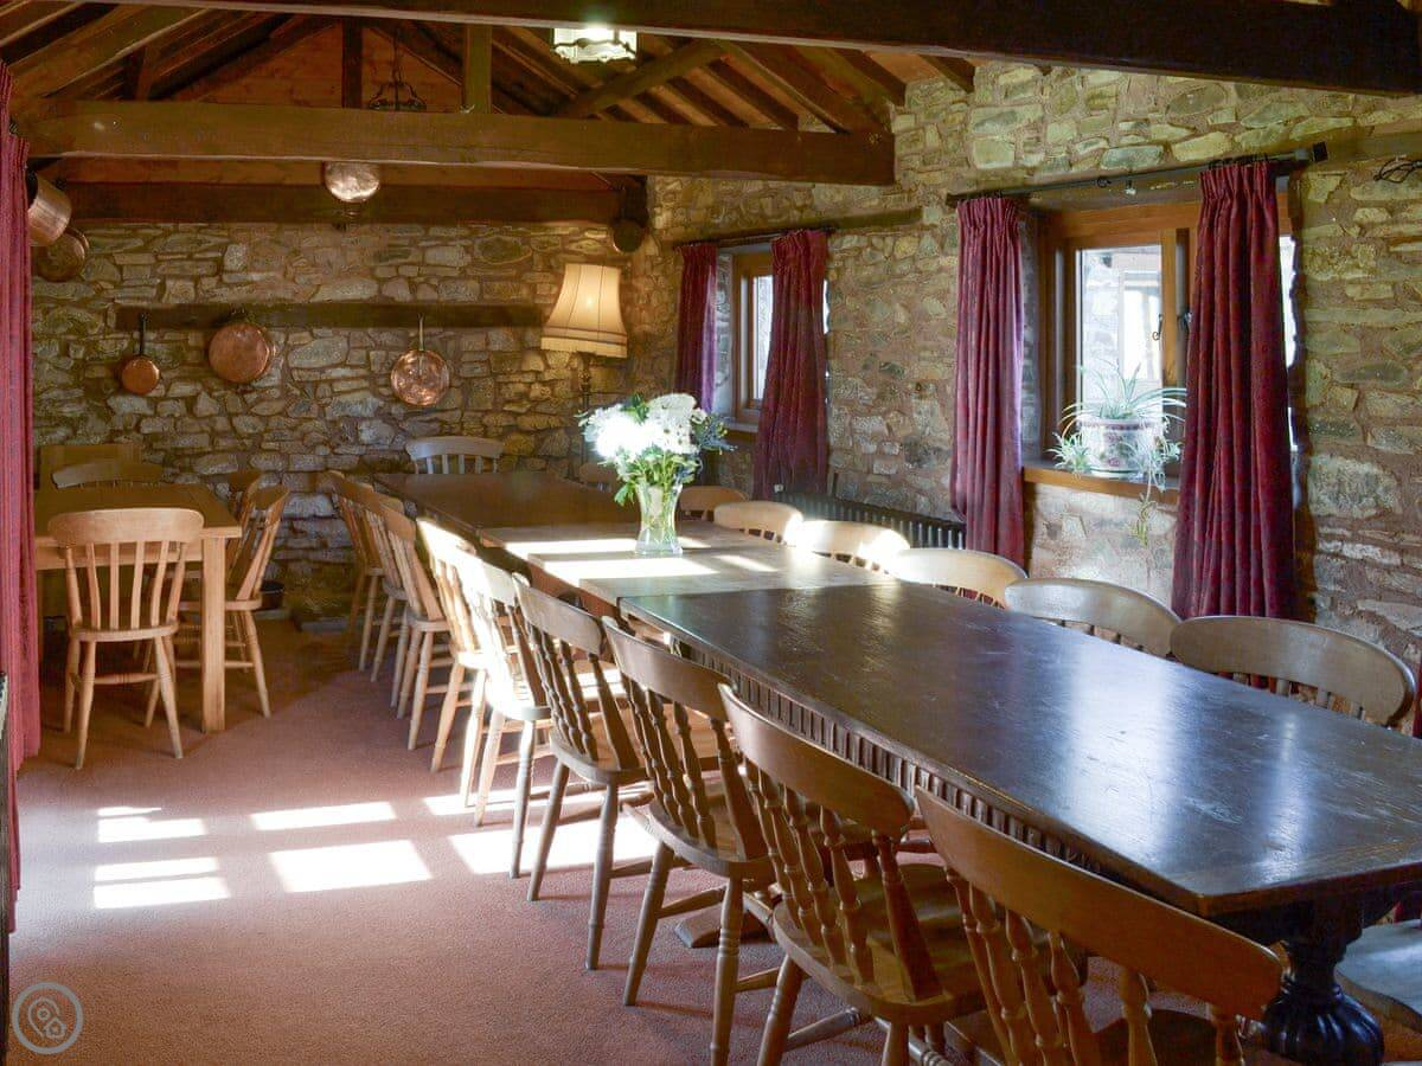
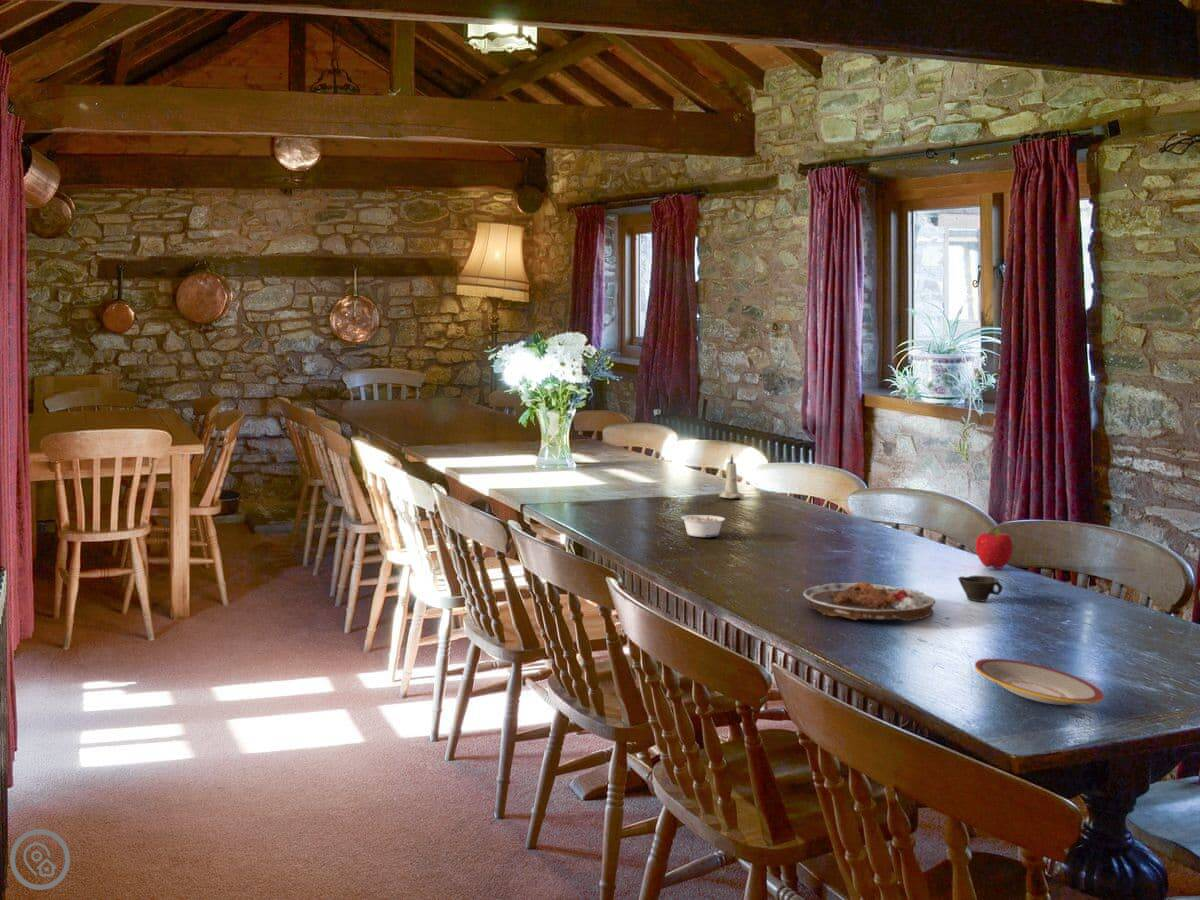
+ plate (868, 597)
+ plate (1035, 685)
+ legume (703, 525)
+ fruit (994, 548)
+ candle (730, 475)
+ cup (979, 589)
